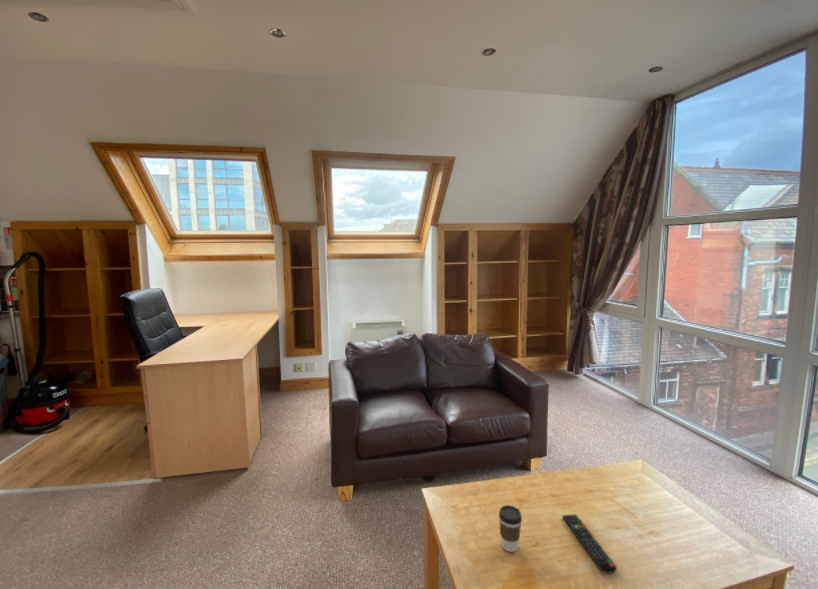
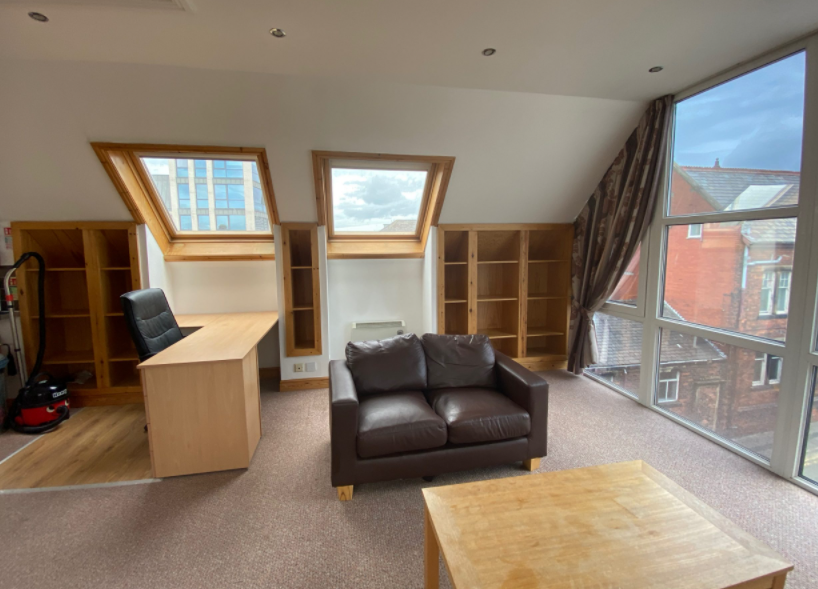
- coffee cup (509, 528)
- remote control (587, 541)
